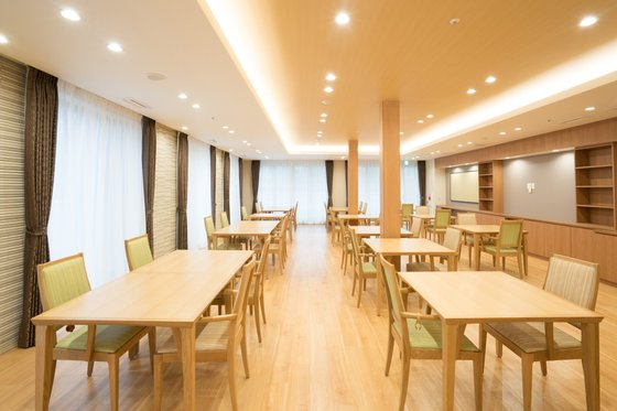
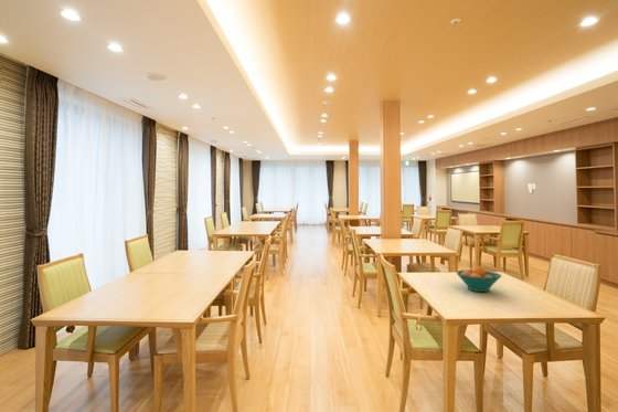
+ fruit bowl (478, 277)
